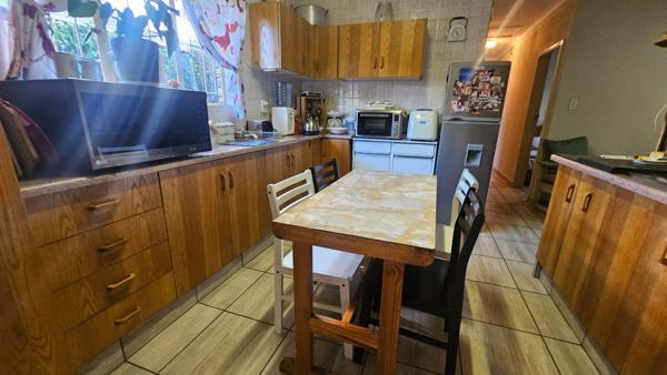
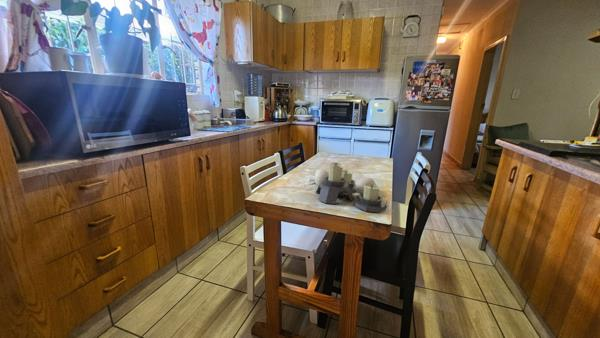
+ candle holder (344, 178)
